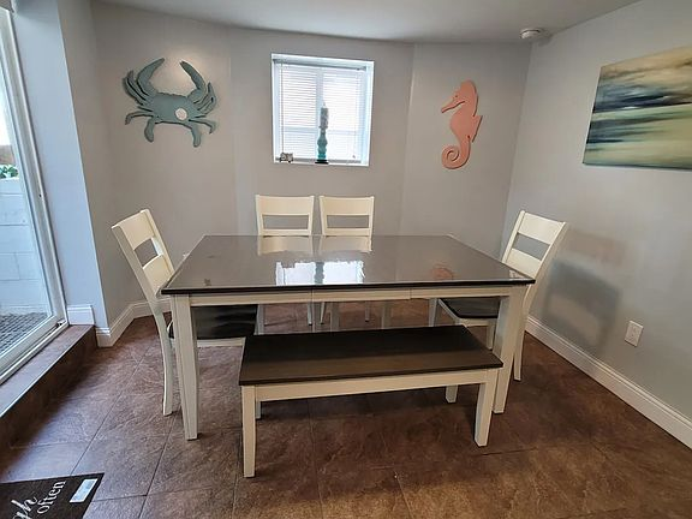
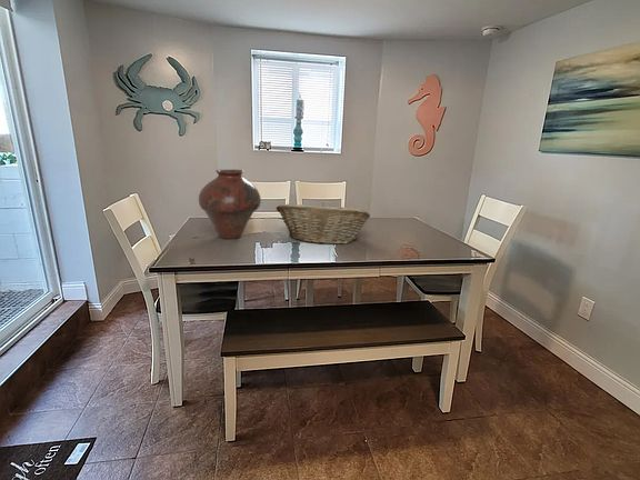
+ vase (230, 203)
+ fruit basket (322, 219)
